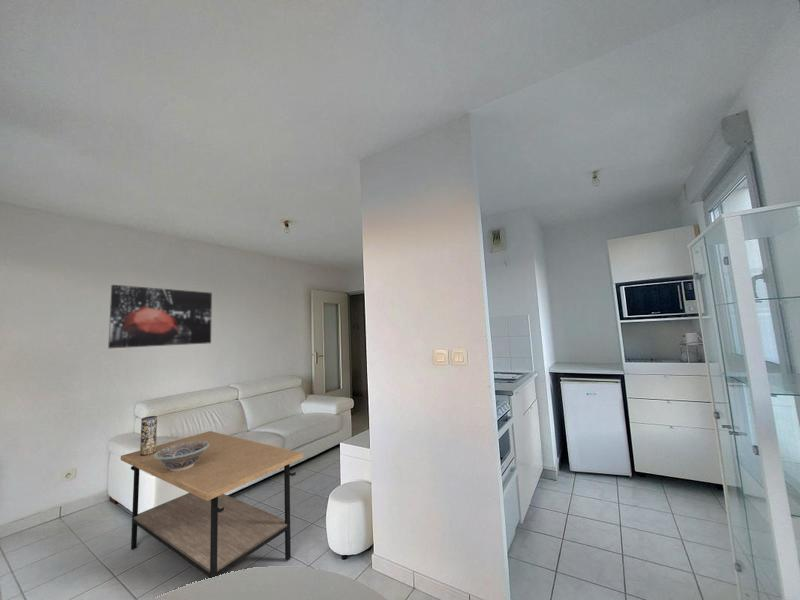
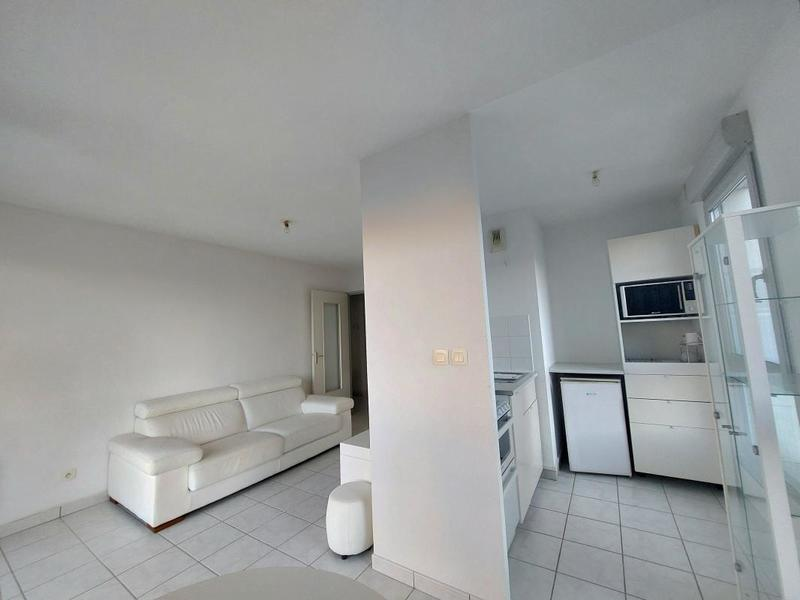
- wall art (166, 317)
- coffee table (208, 503)
- vase (148, 435)
- decorative bowl (182, 457)
